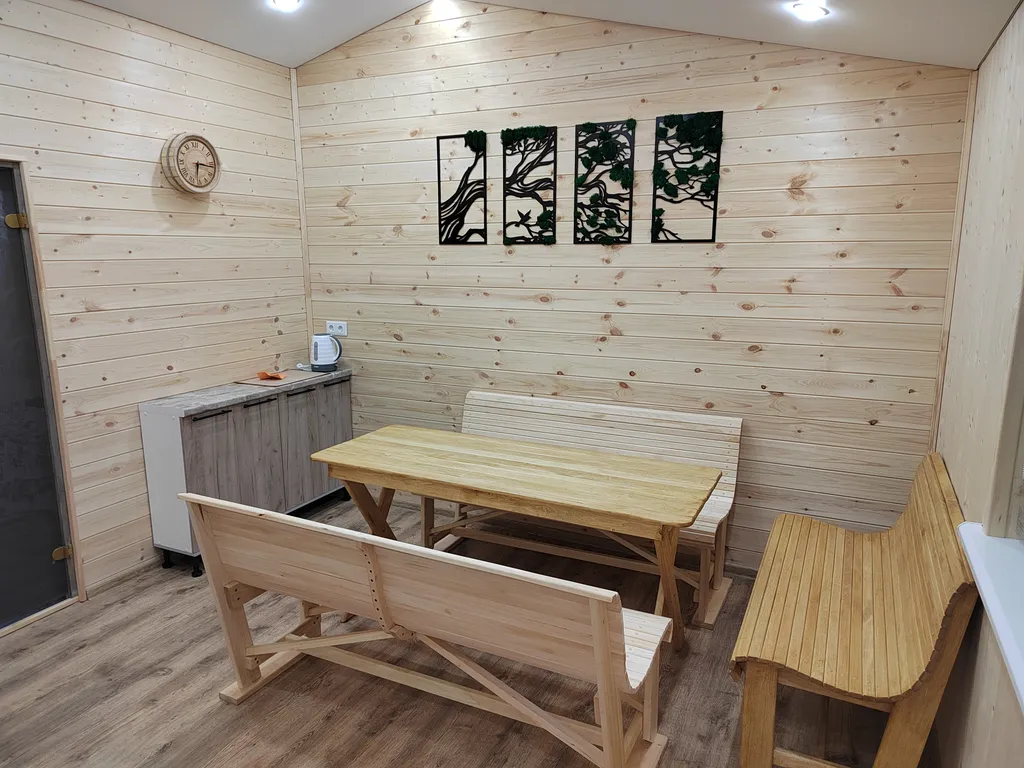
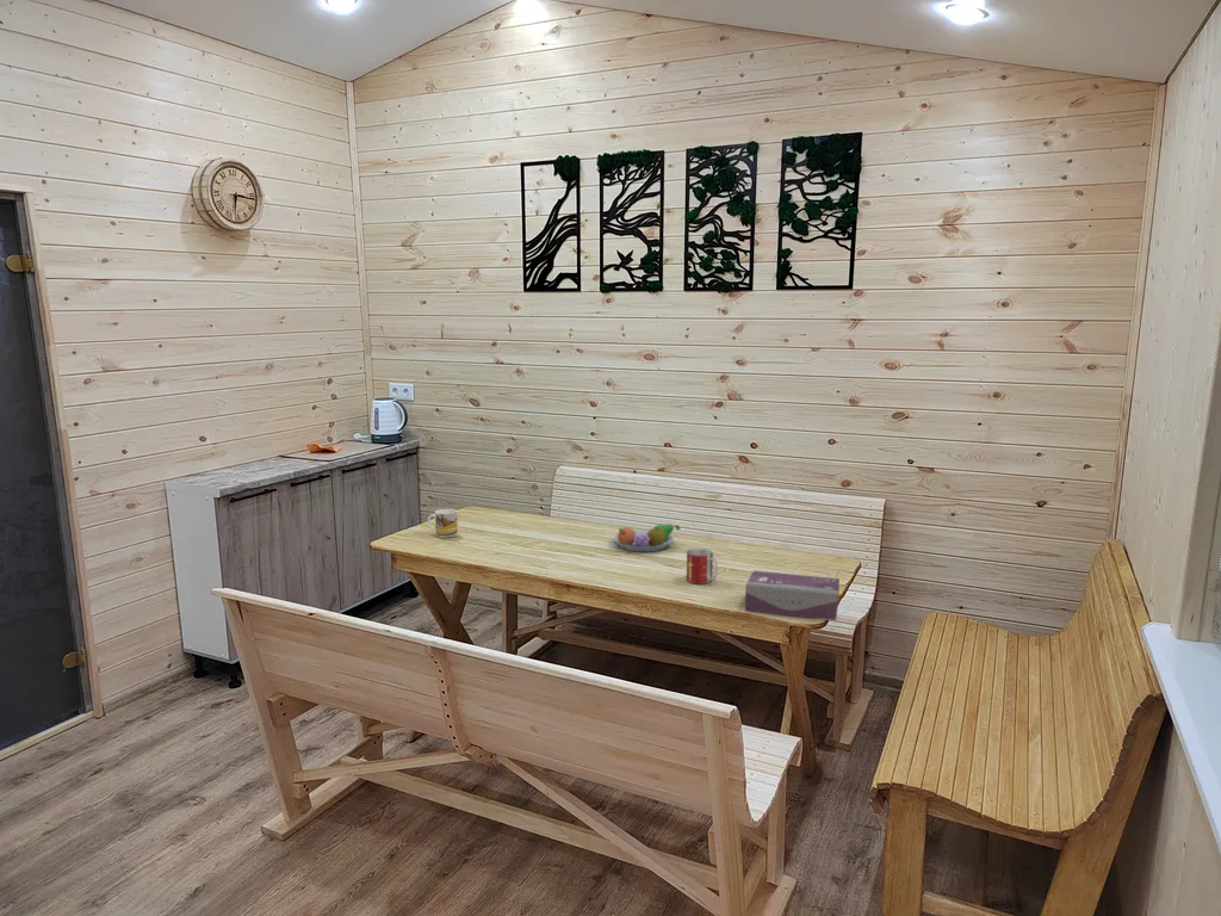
+ fruit bowl (645, 532)
+ mug (702, 567)
+ mug (442, 522)
+ tissue box (792, 593)
